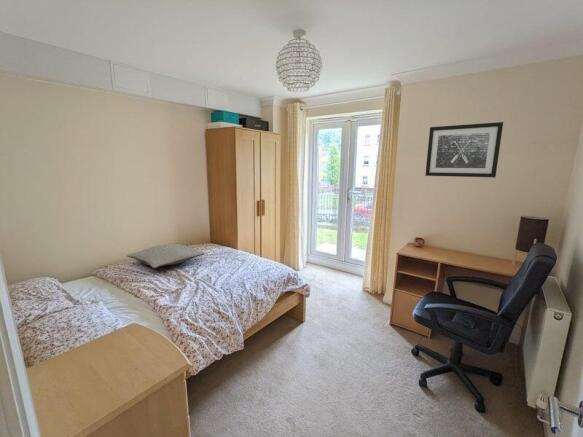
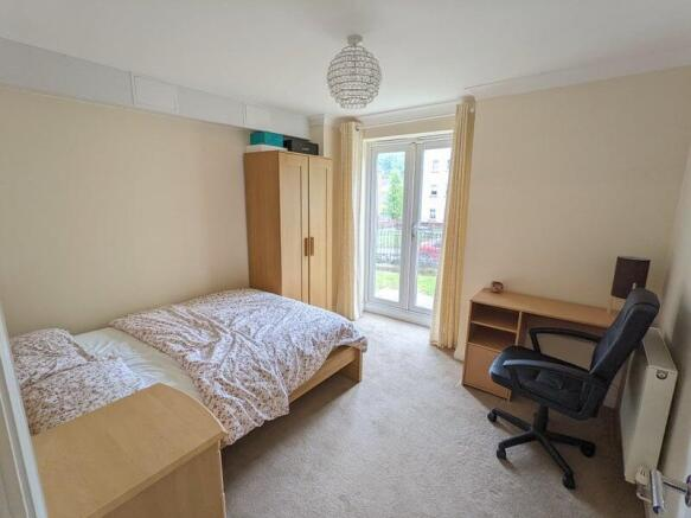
- pillow (167, 254)
- wall art (461, 151)
